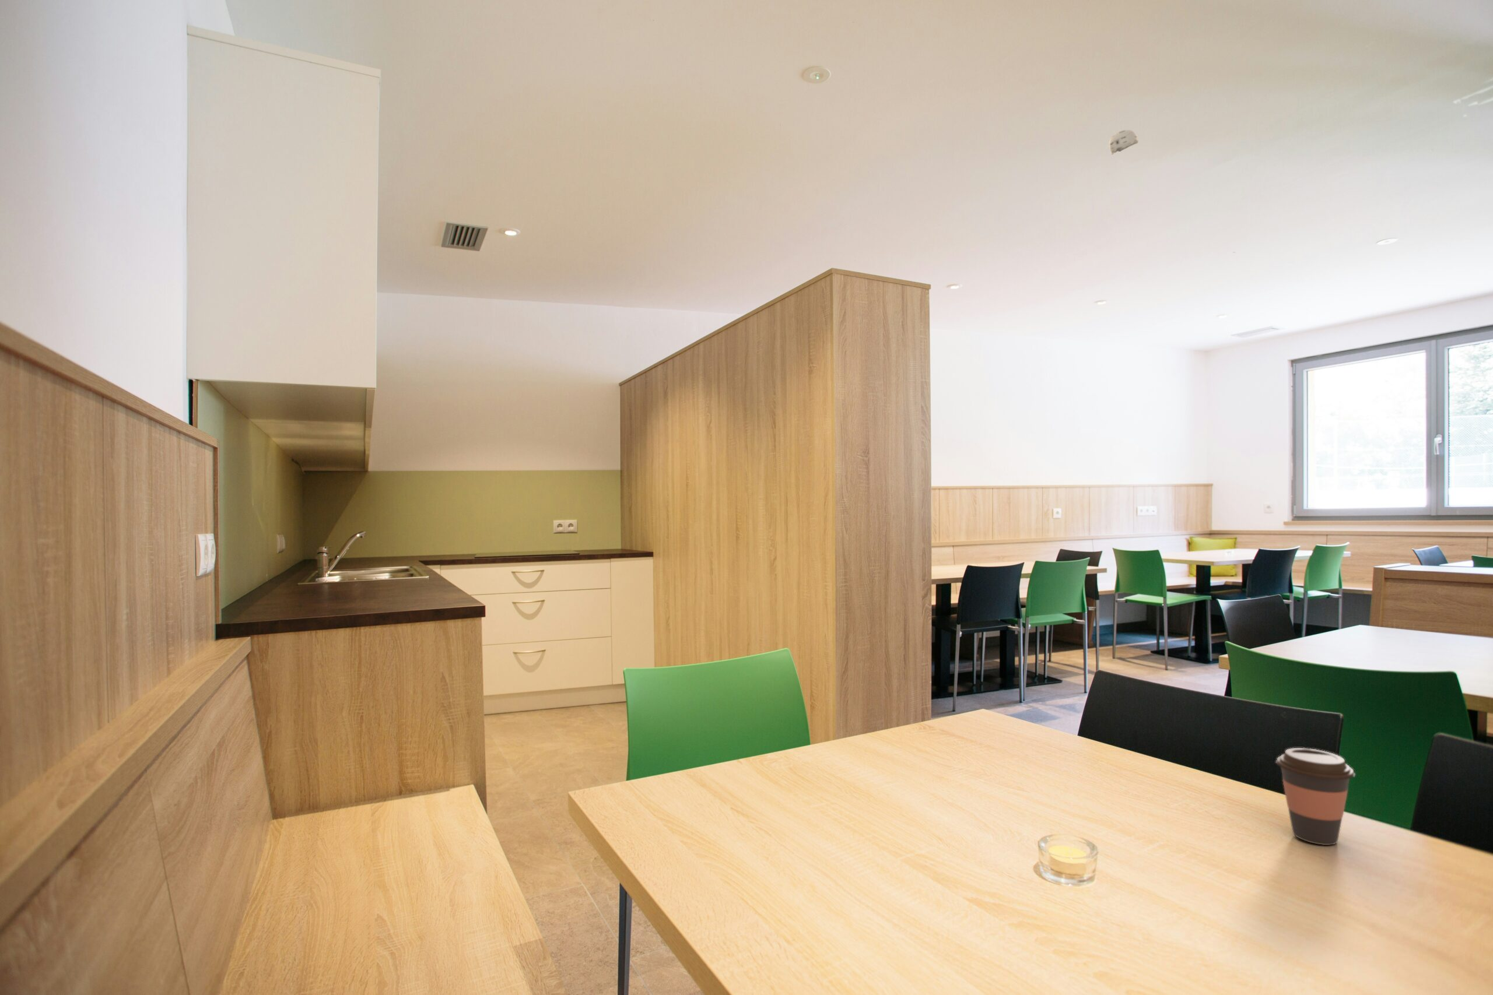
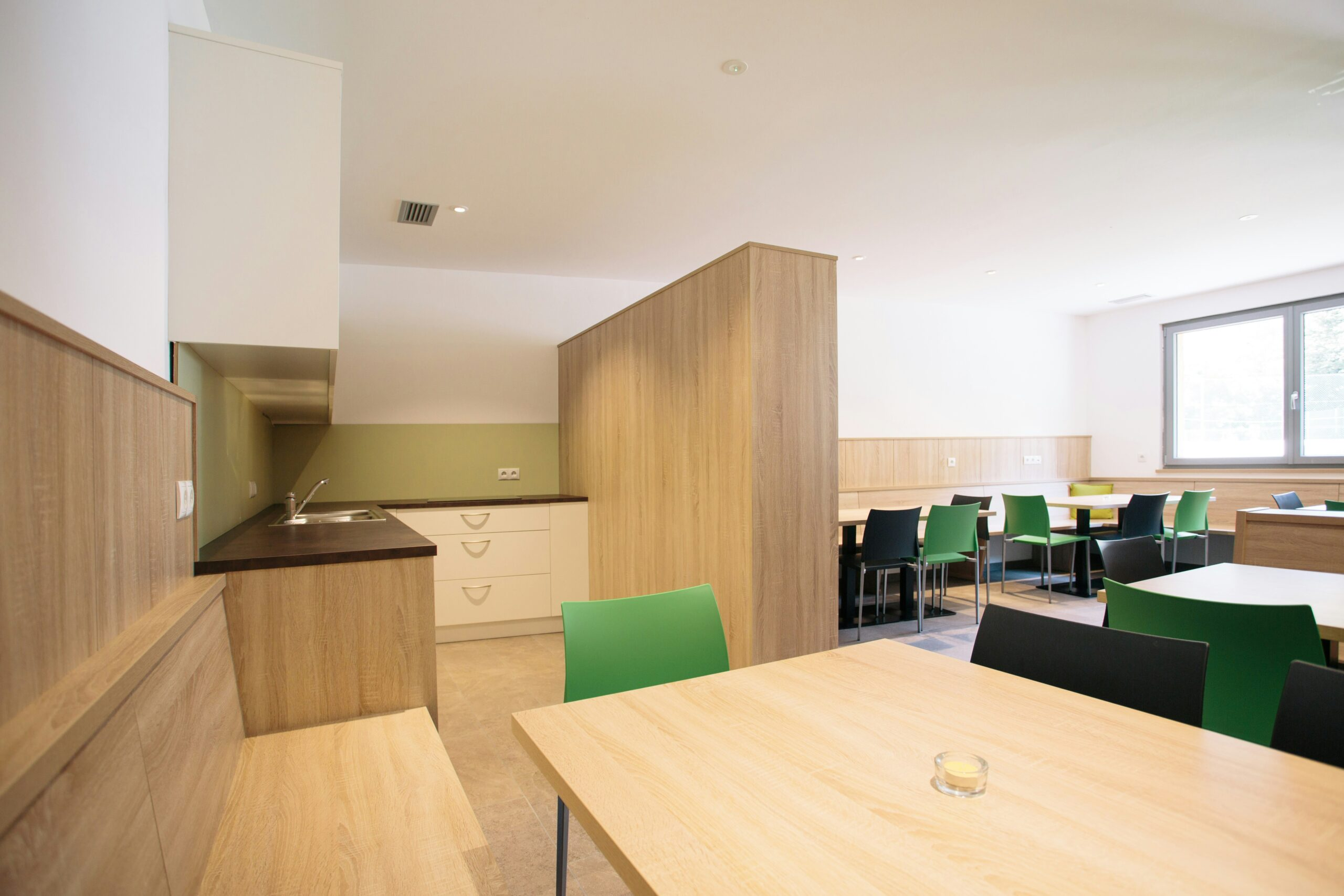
- smoke detector (1123, 143)
- coffee cup (1314, 796)
